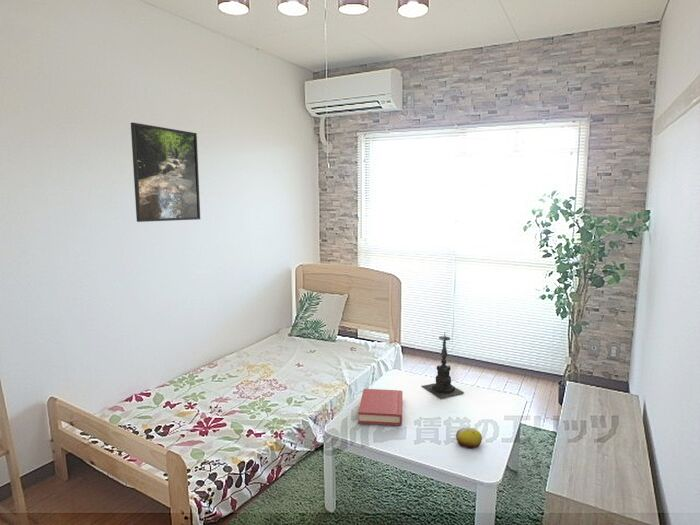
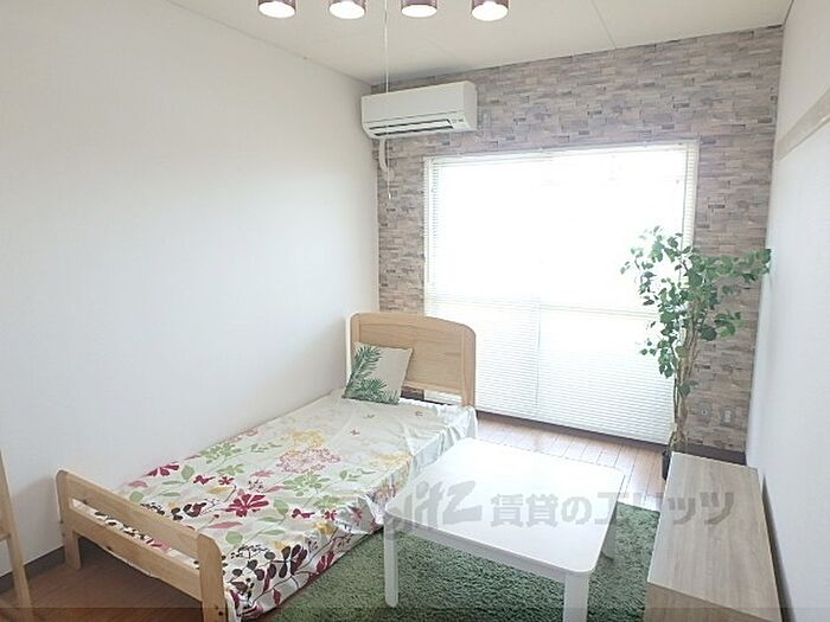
- candle holder (443, 359)
- fruit (468, 435)
- hardback book (381, 405)
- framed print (168, 175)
